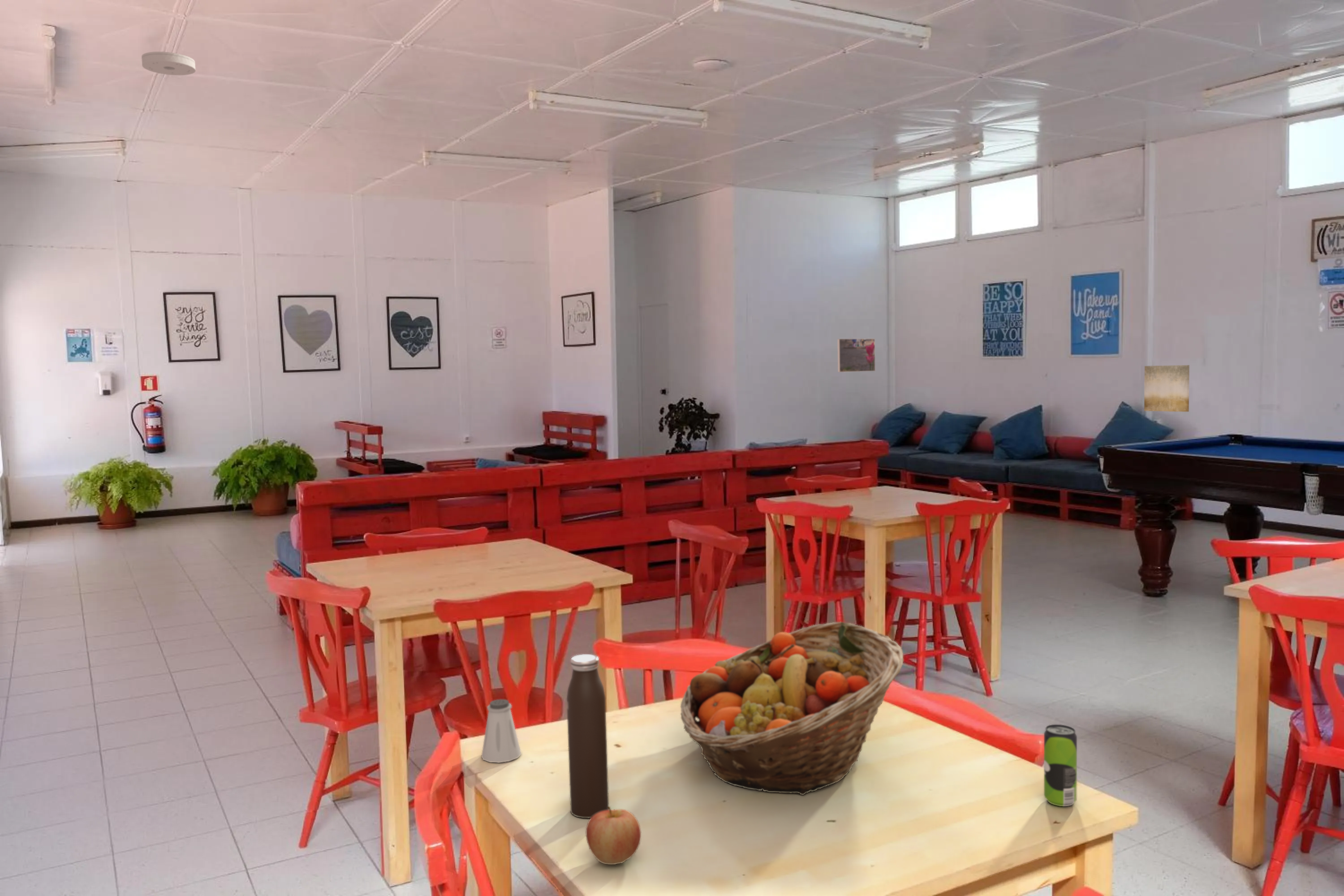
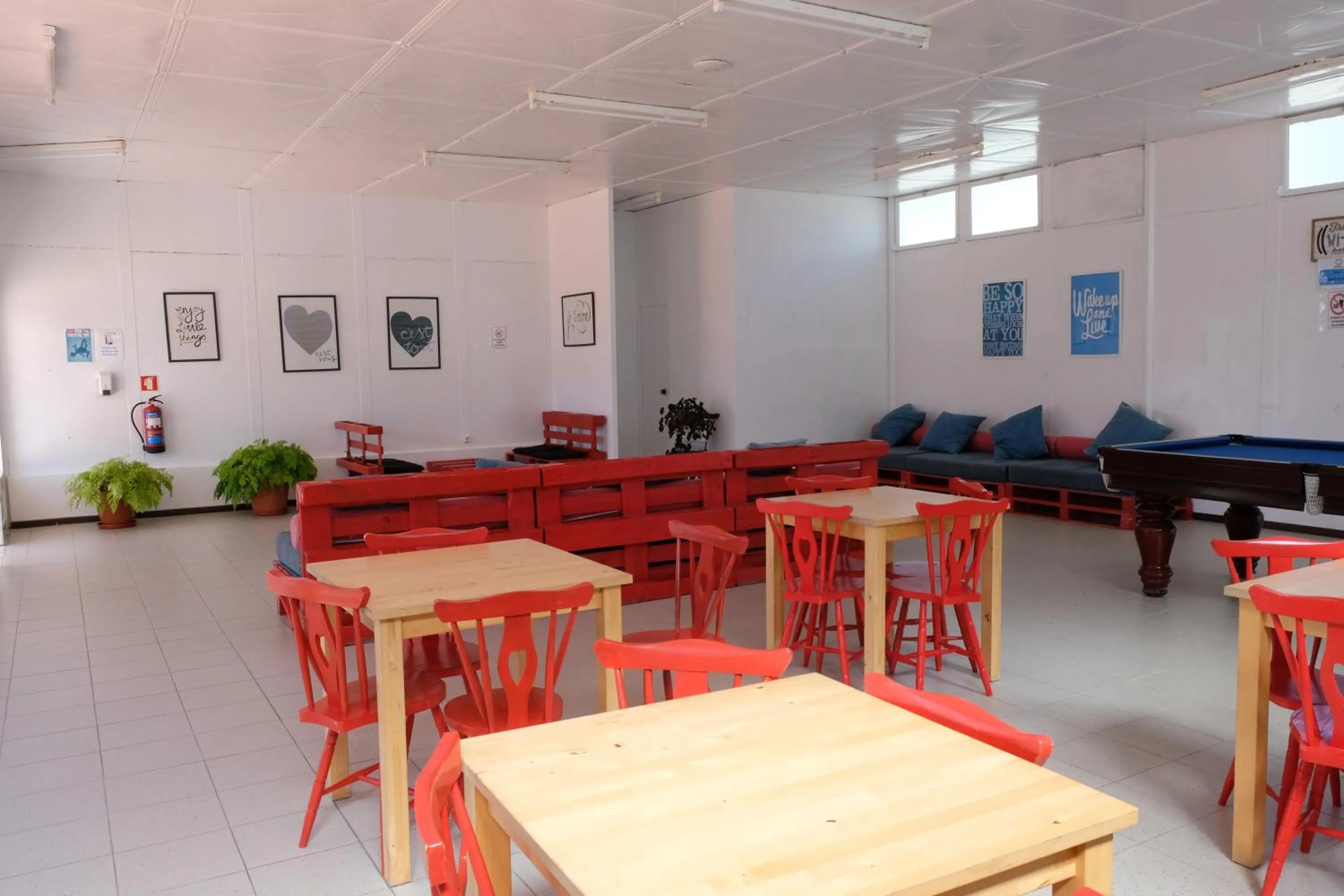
- water bottle (587, 734)
- smoke detector (168, 64)
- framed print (857, 355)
- apple (613, 833)
- wall art (1166, 388)
- beverage can (1060, 765)
- fruit basket (789, 699)
- saltshaker (500, 728)
